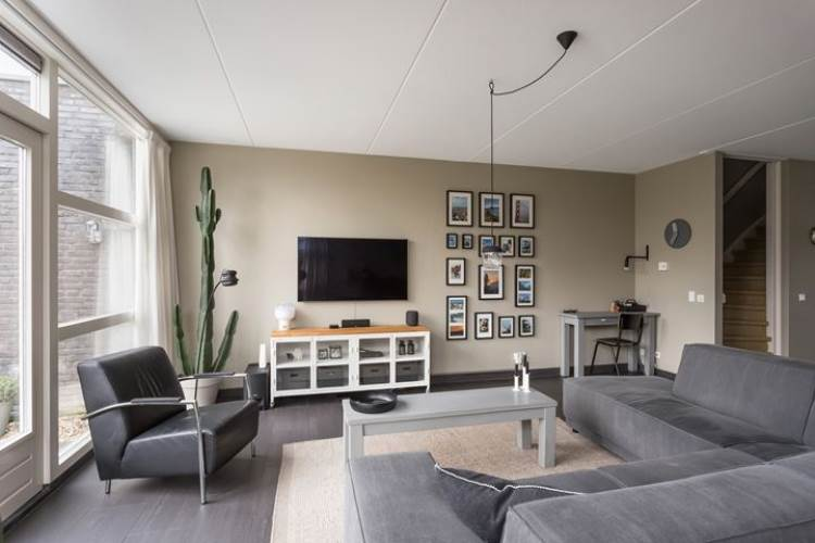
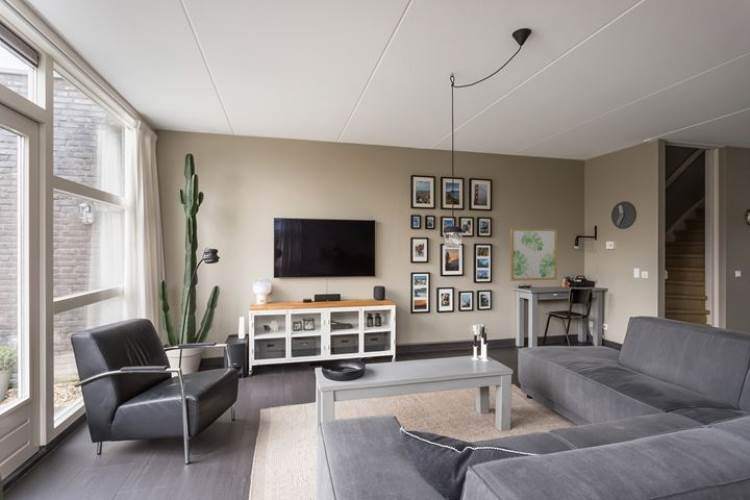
+ wall art (534, 254)
